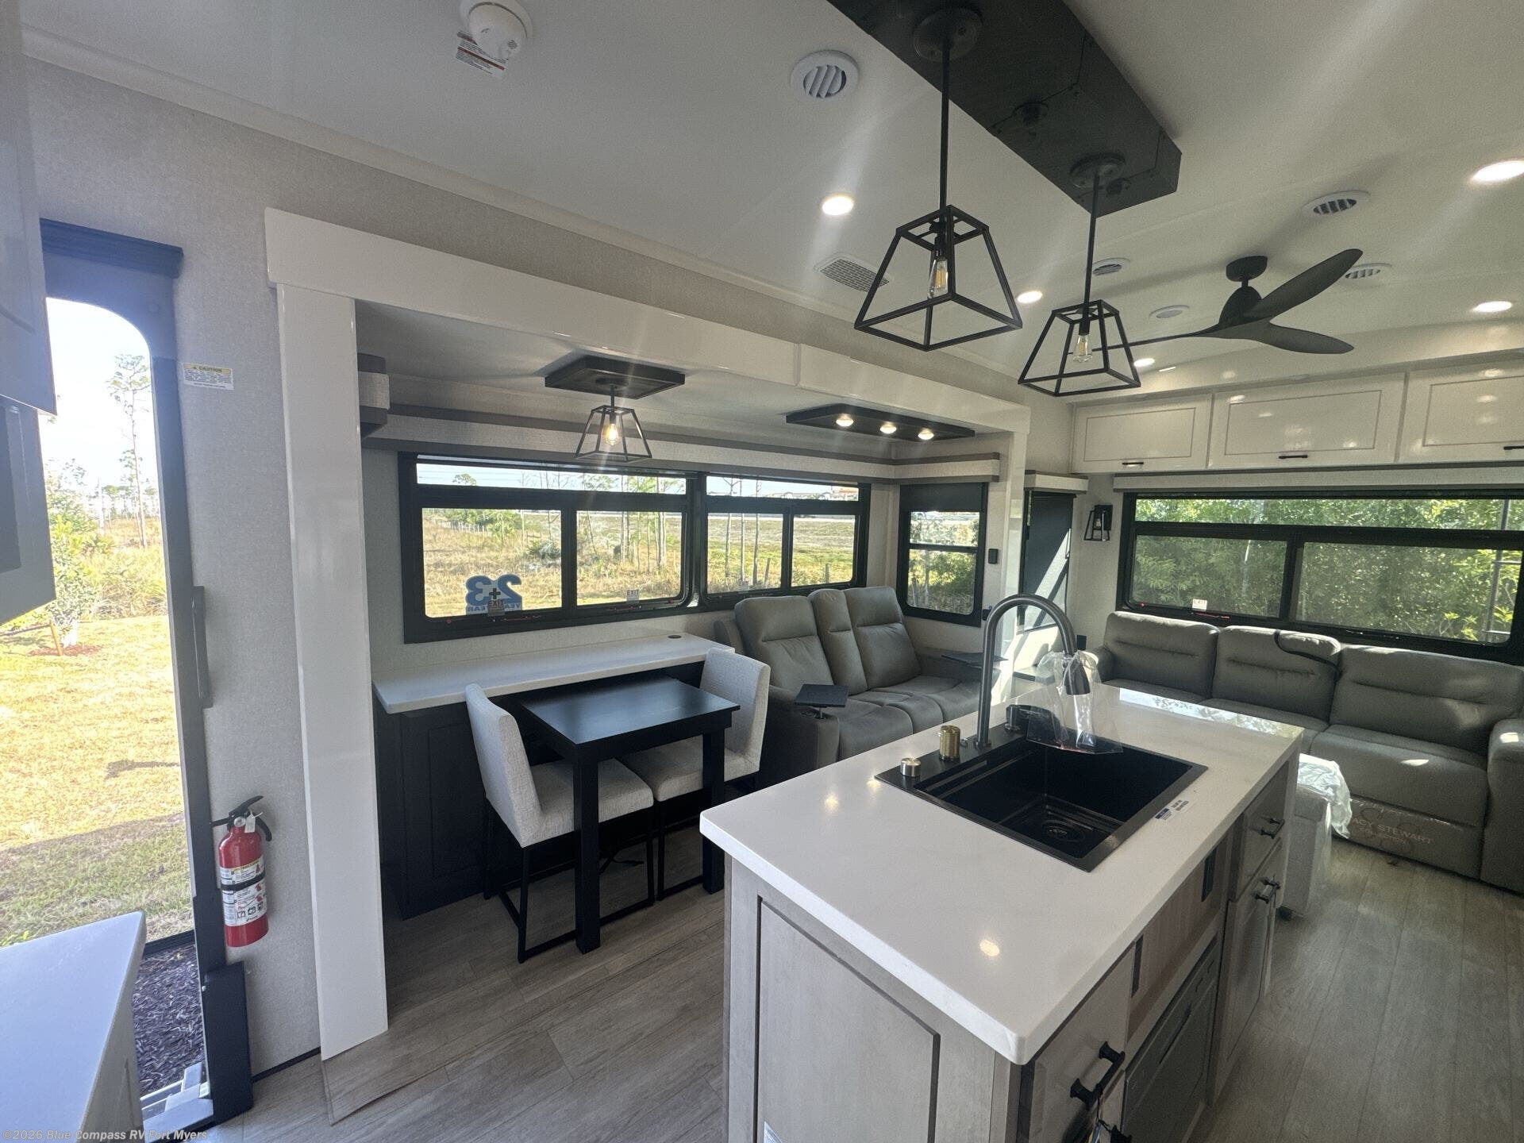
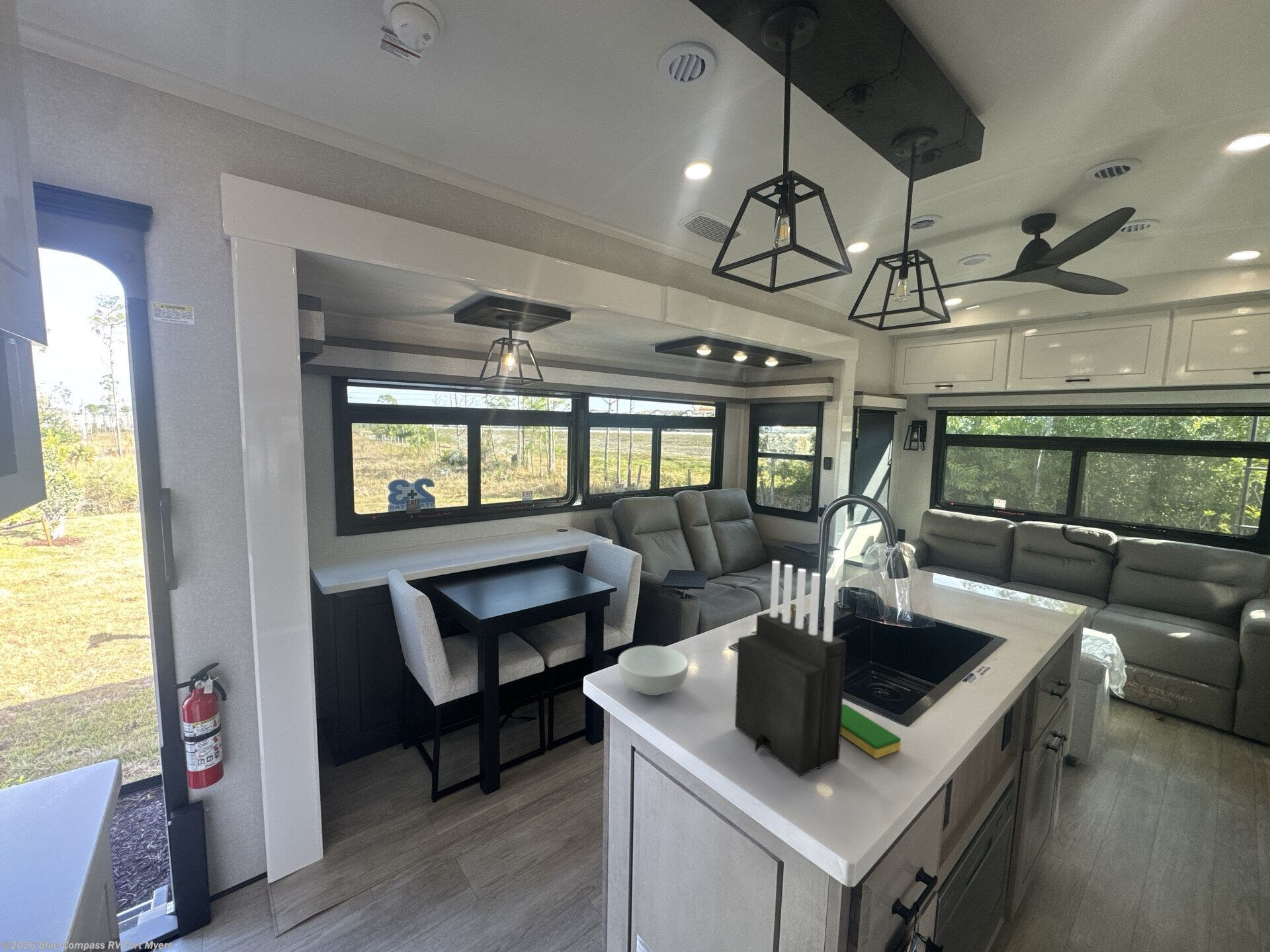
+ cereal bowl (653, 673)
+ dish sponge (859, 729)
+ knife block (784, 659)
